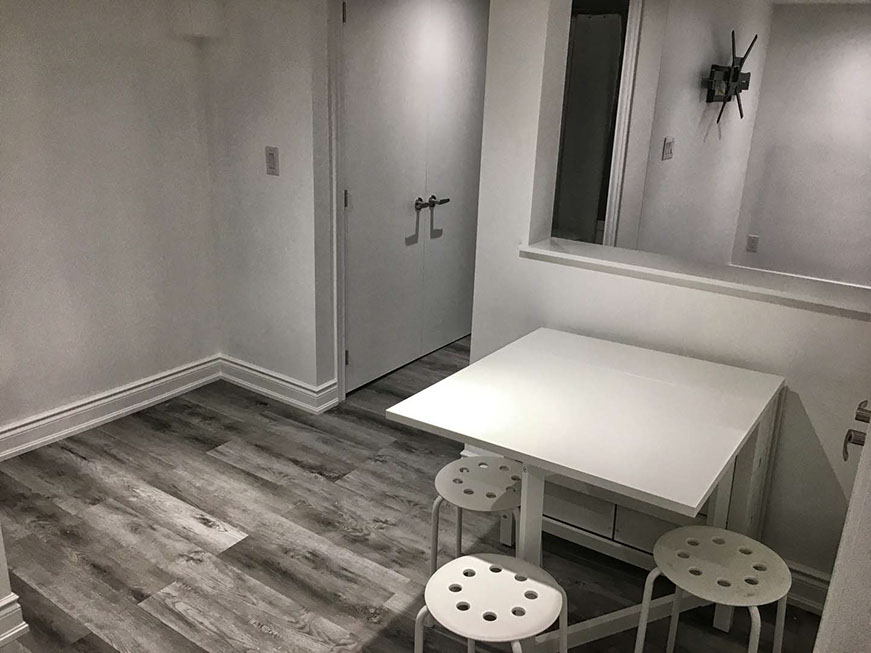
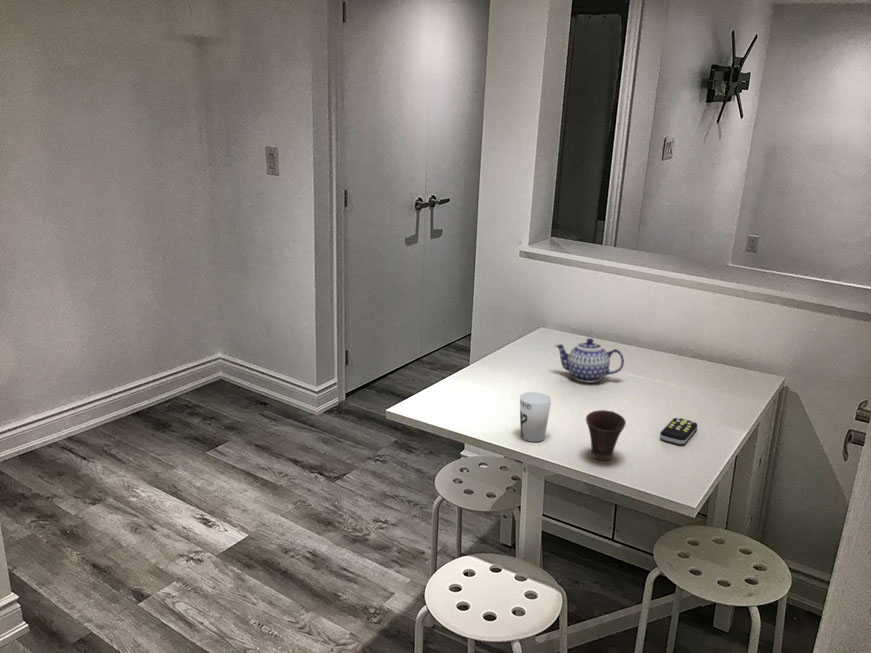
+ cup (603, 438)
+ cup (534, 417)
+ remote control (679, 430)
+ teapot (588, 358)
